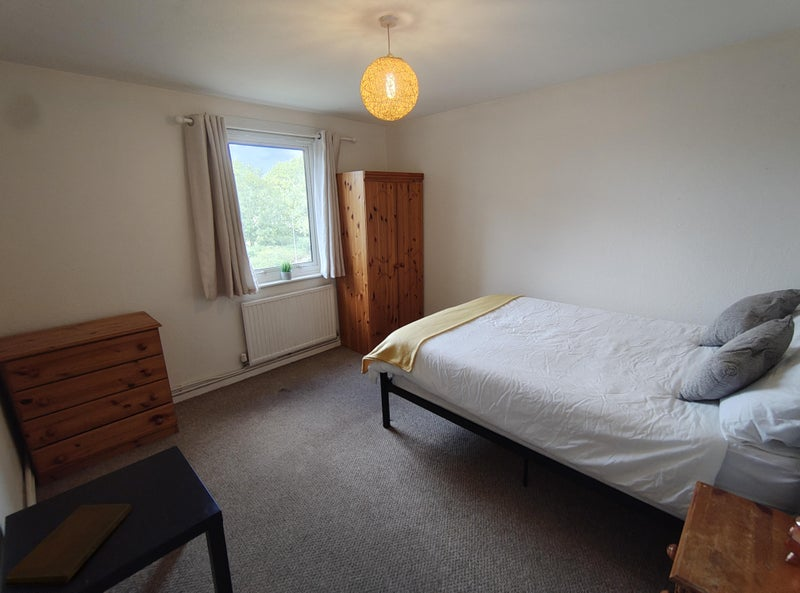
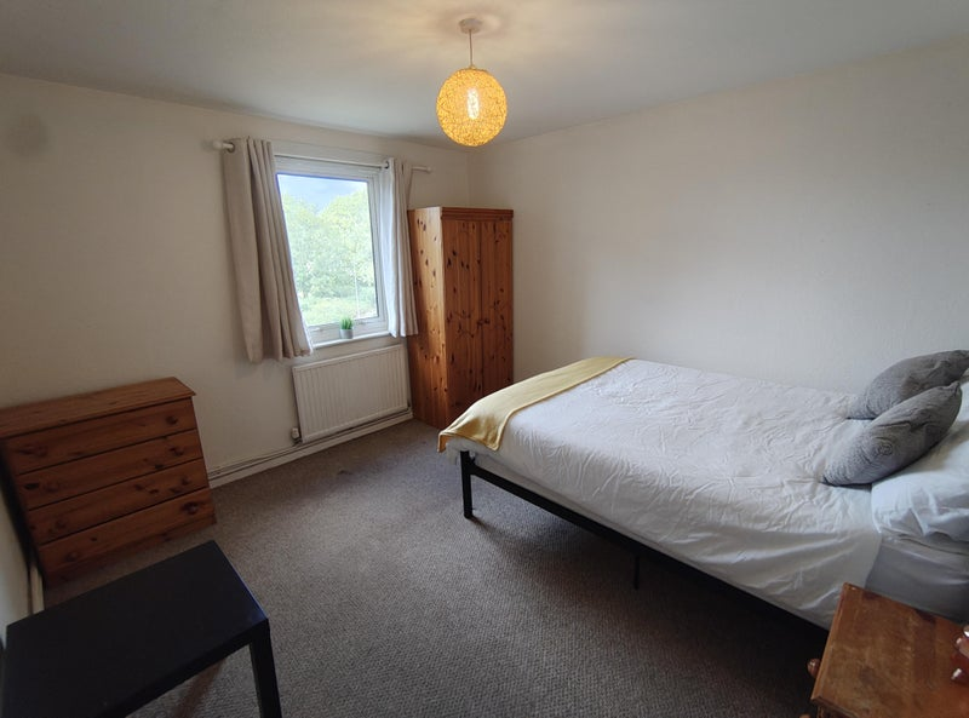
- notebook (75, 540)
